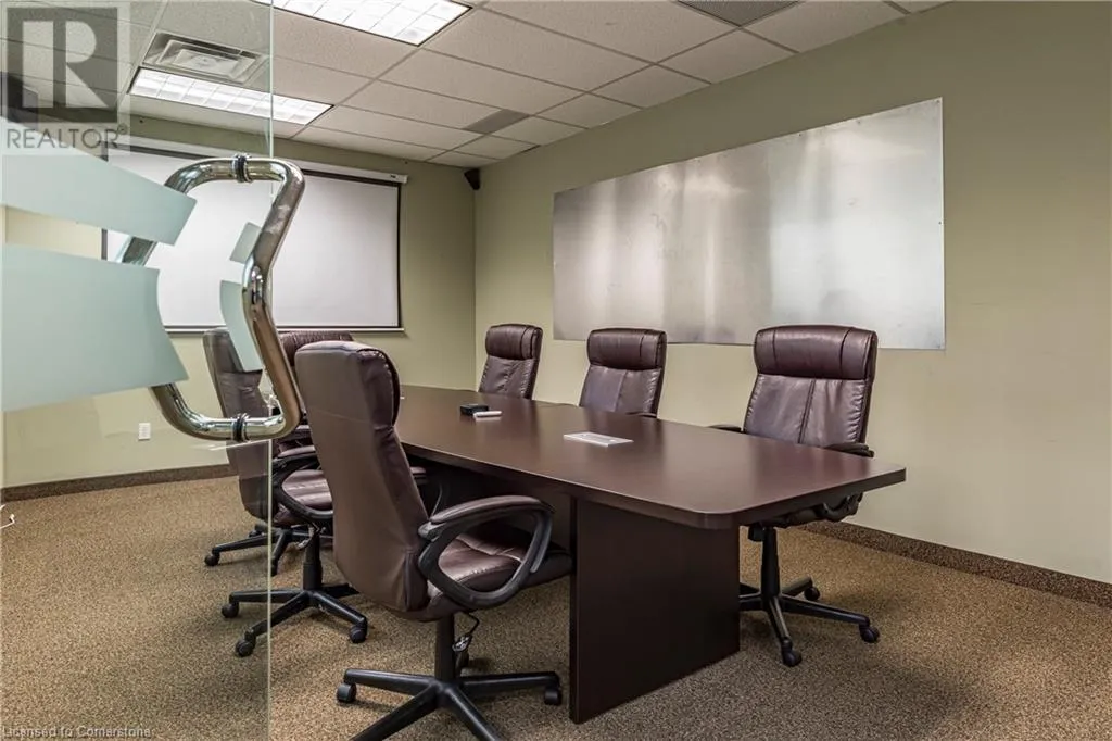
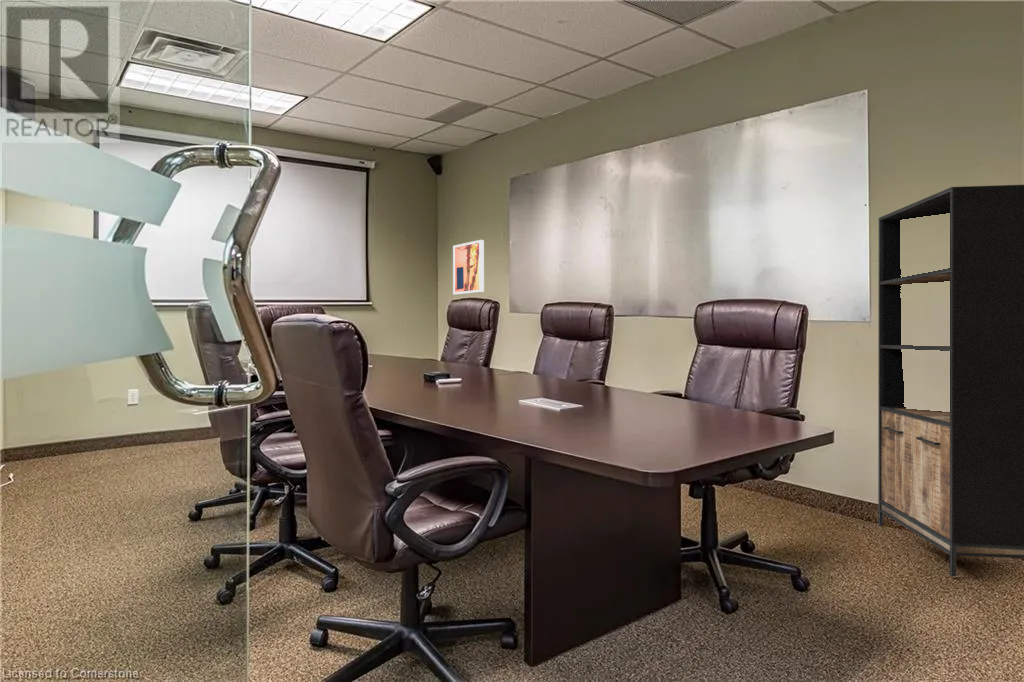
+ wall art (468, 268)
+ bookshelf (950, 376)
